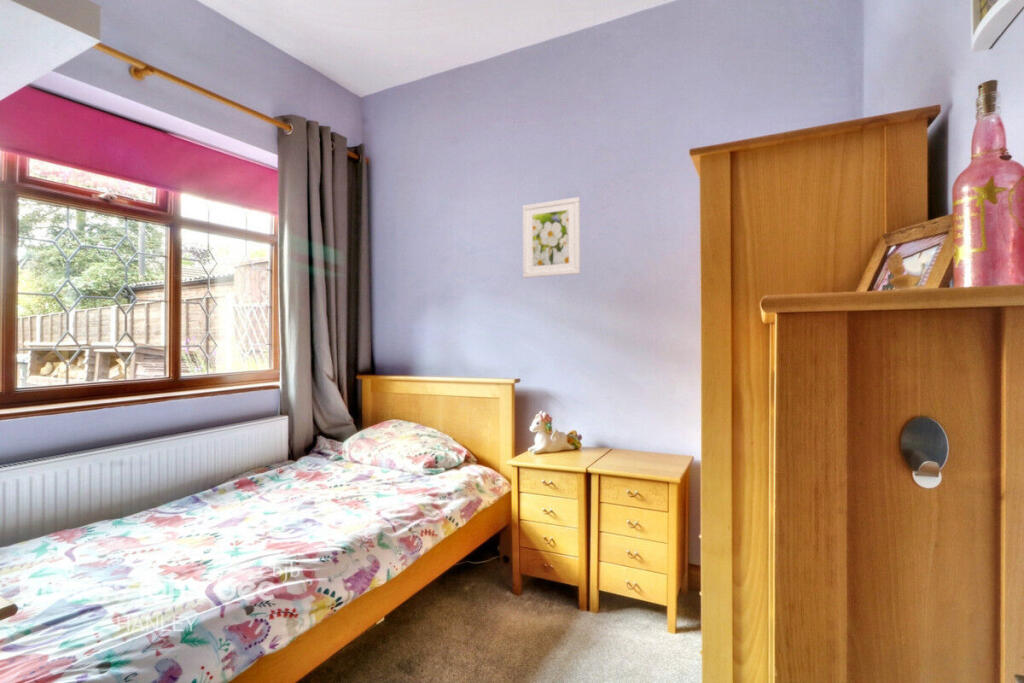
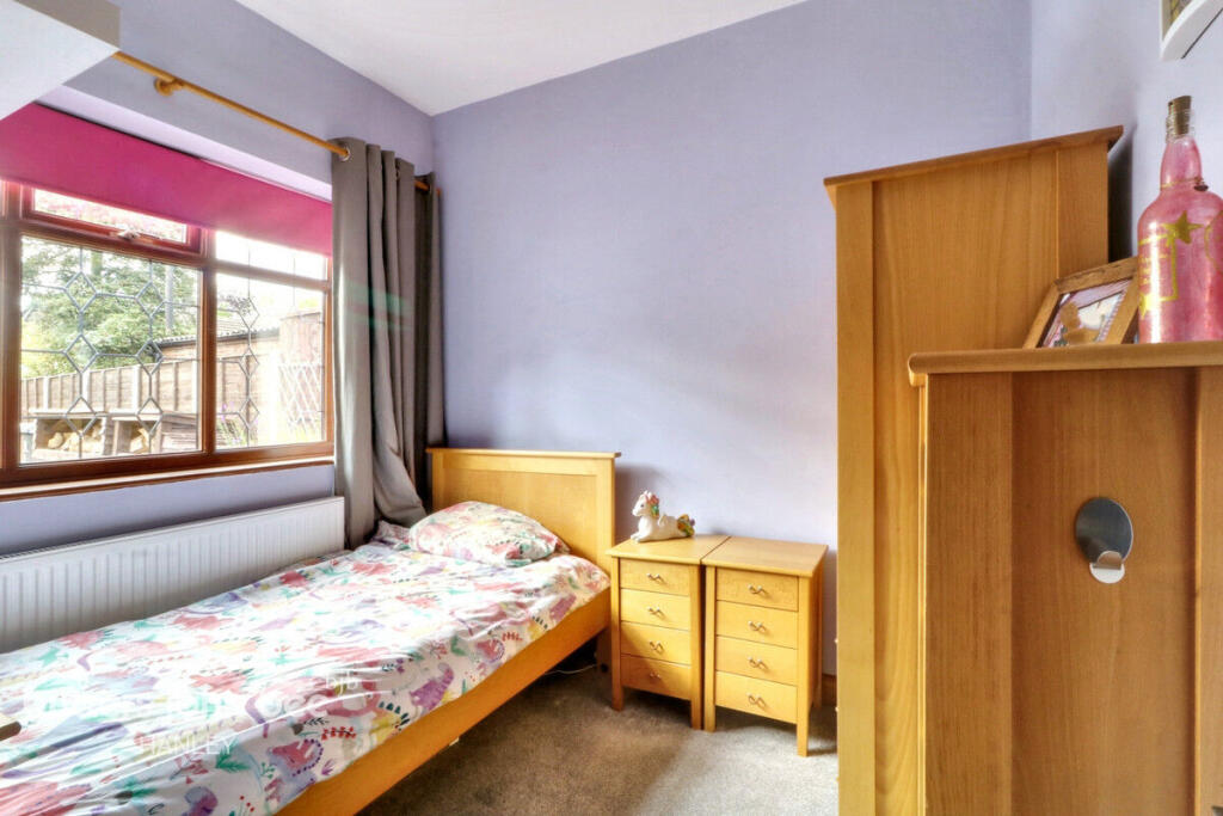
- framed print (550, 238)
